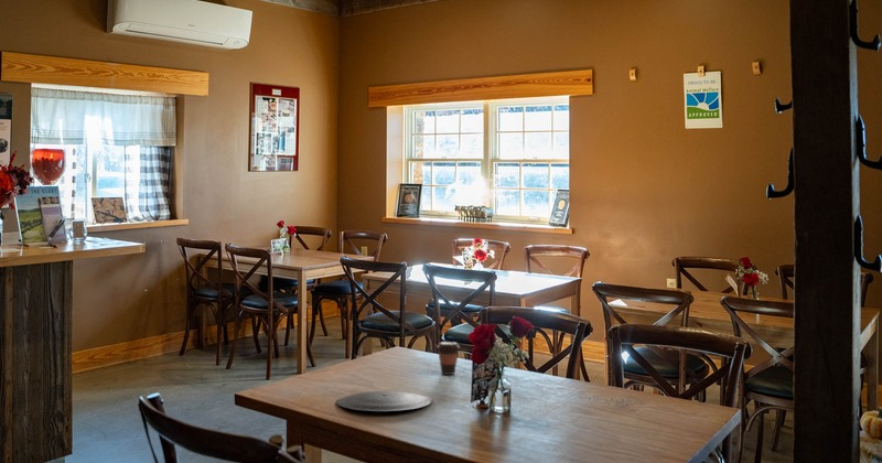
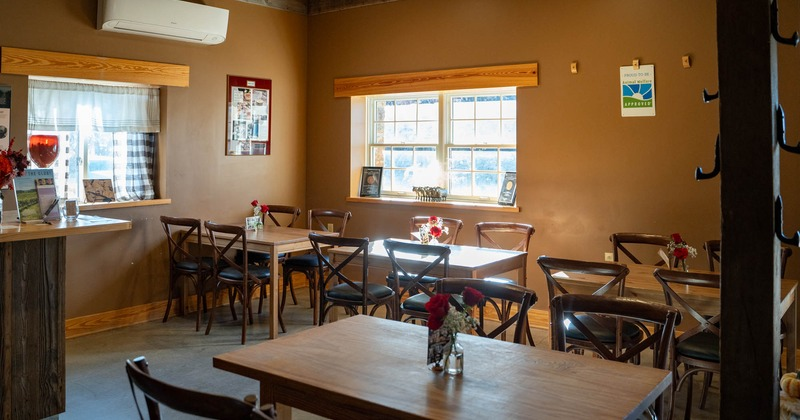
- plate (384, 397)
- coffee cup (448, 357)
